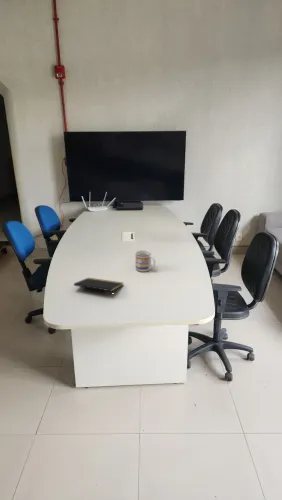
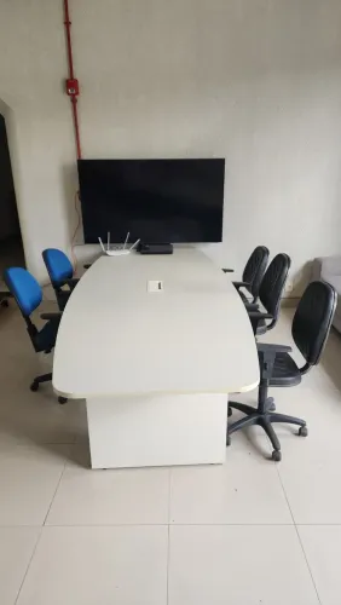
- notepad (99, 284)
- mug (144, 261)
